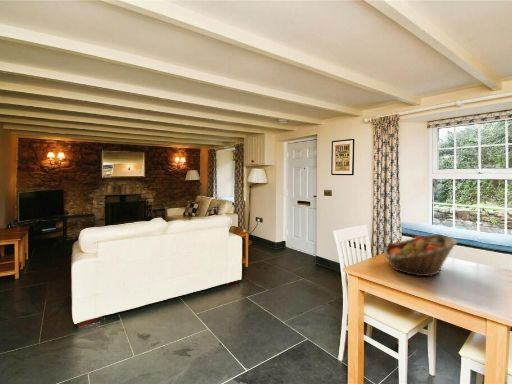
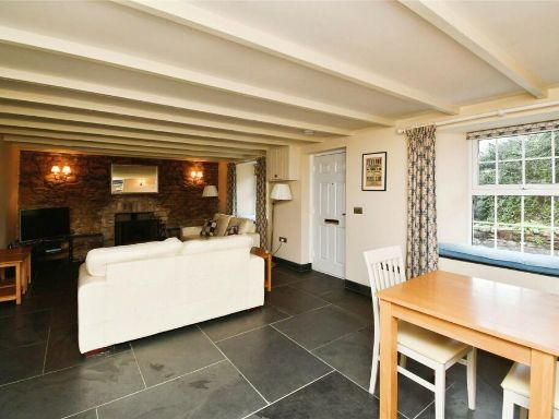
- fruit basket (417, 252)
